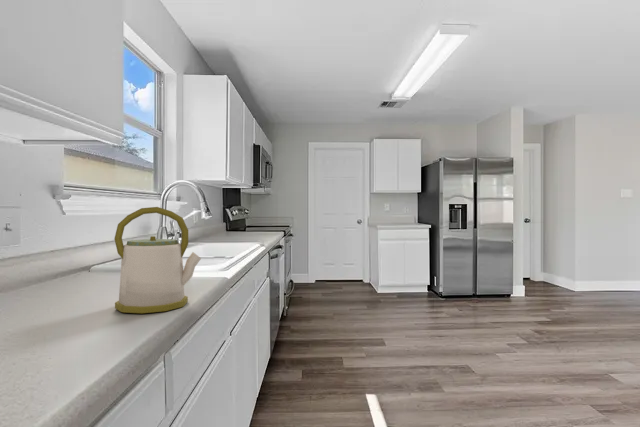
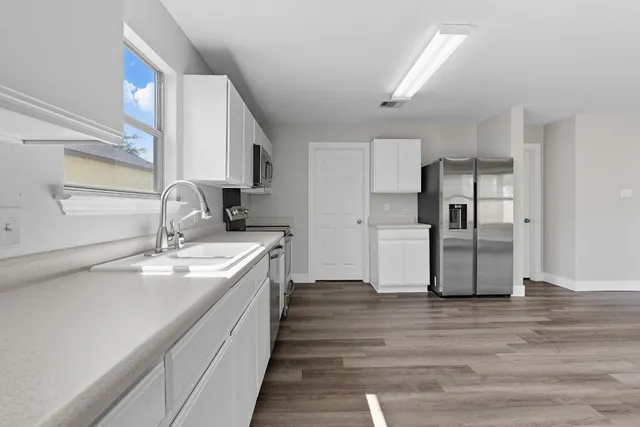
- kettle (159, 255)
